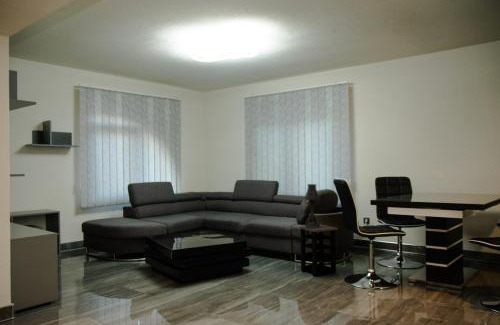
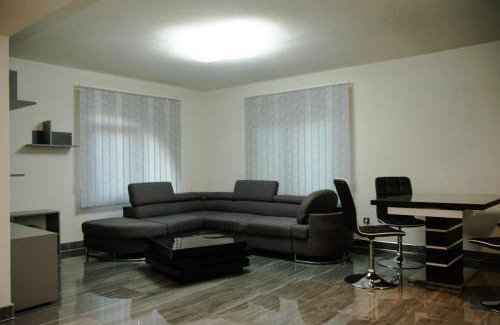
- side table (318, 249)
- table lamp (311, 205)
